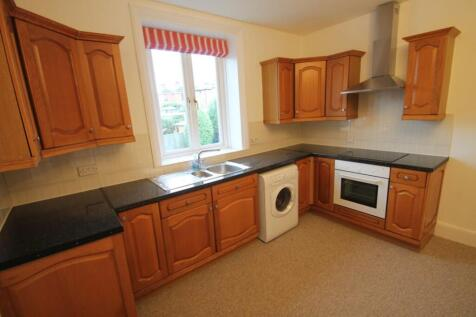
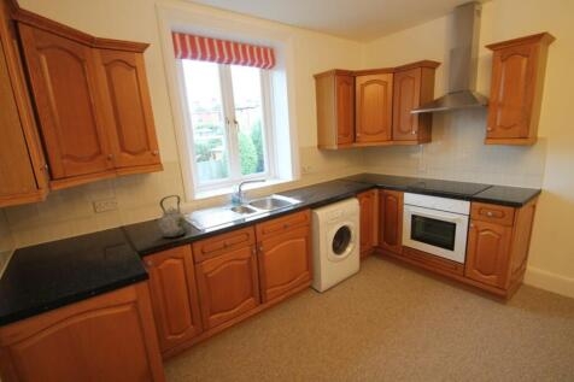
+ kettle (169, 217)
